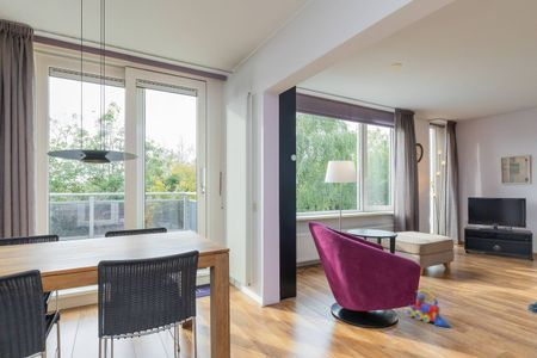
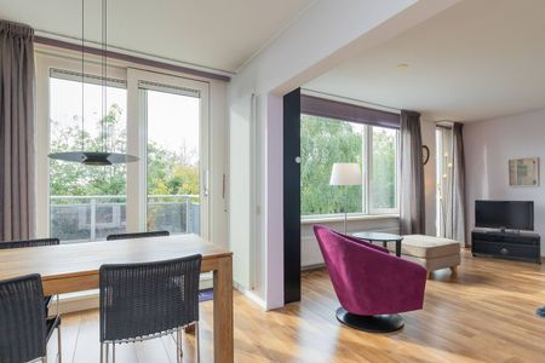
- toy train (428, 304)
